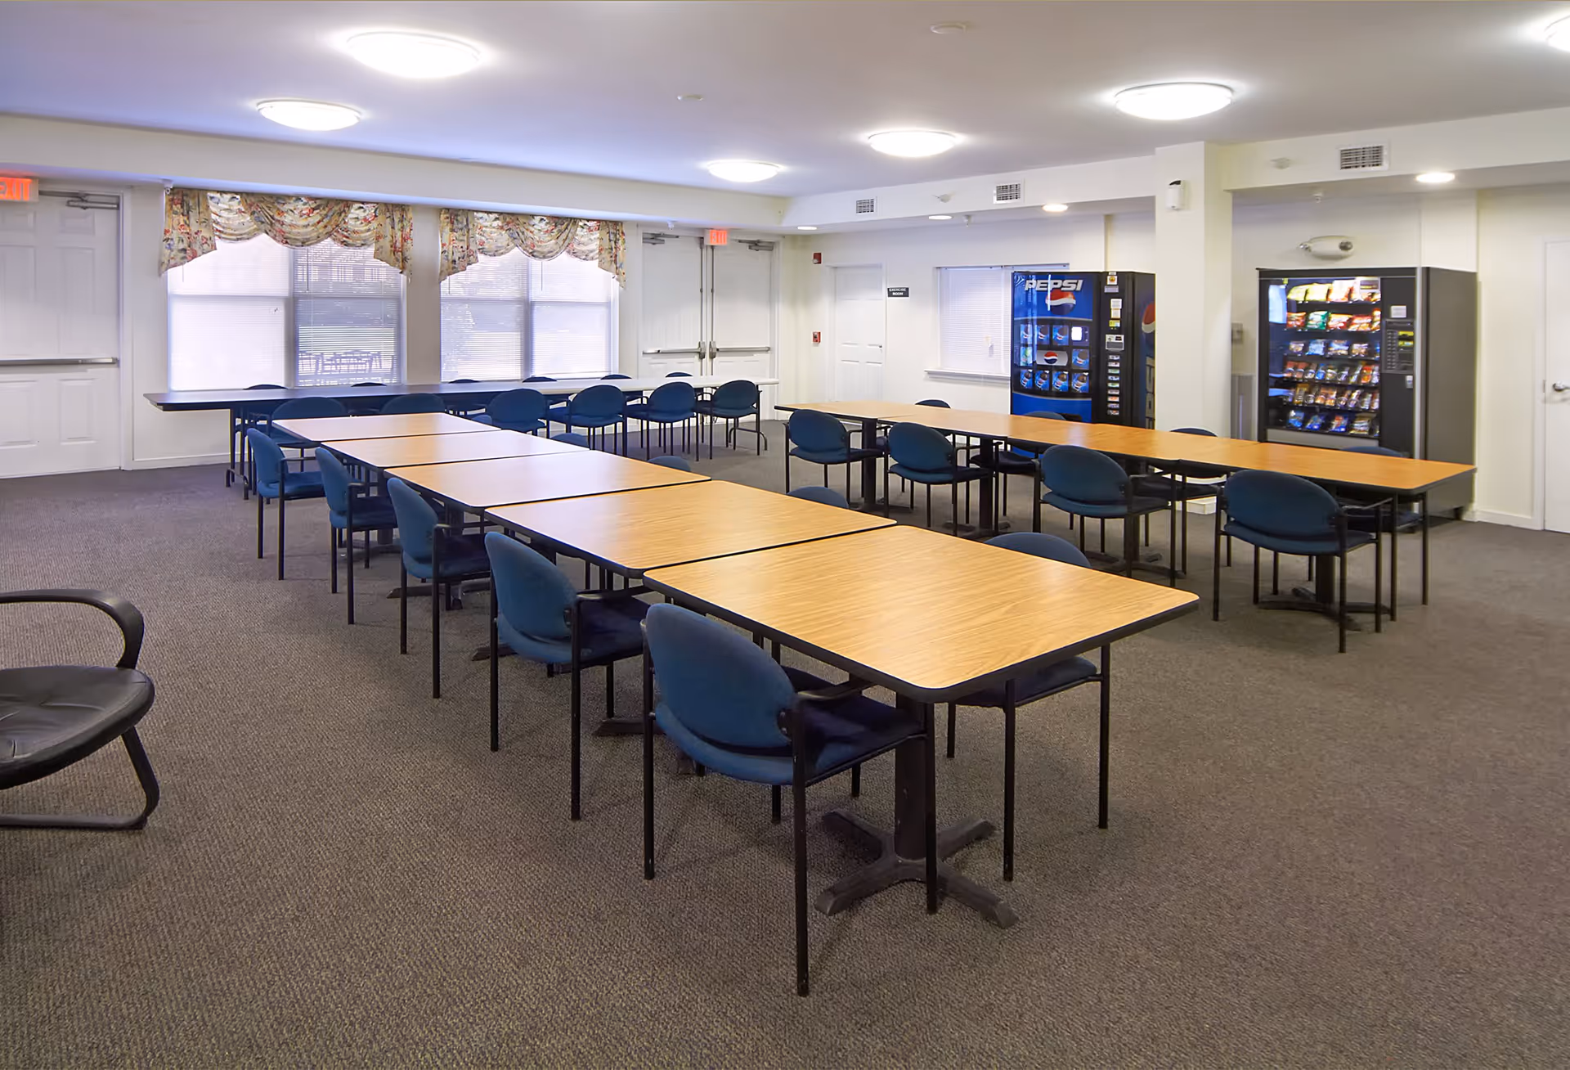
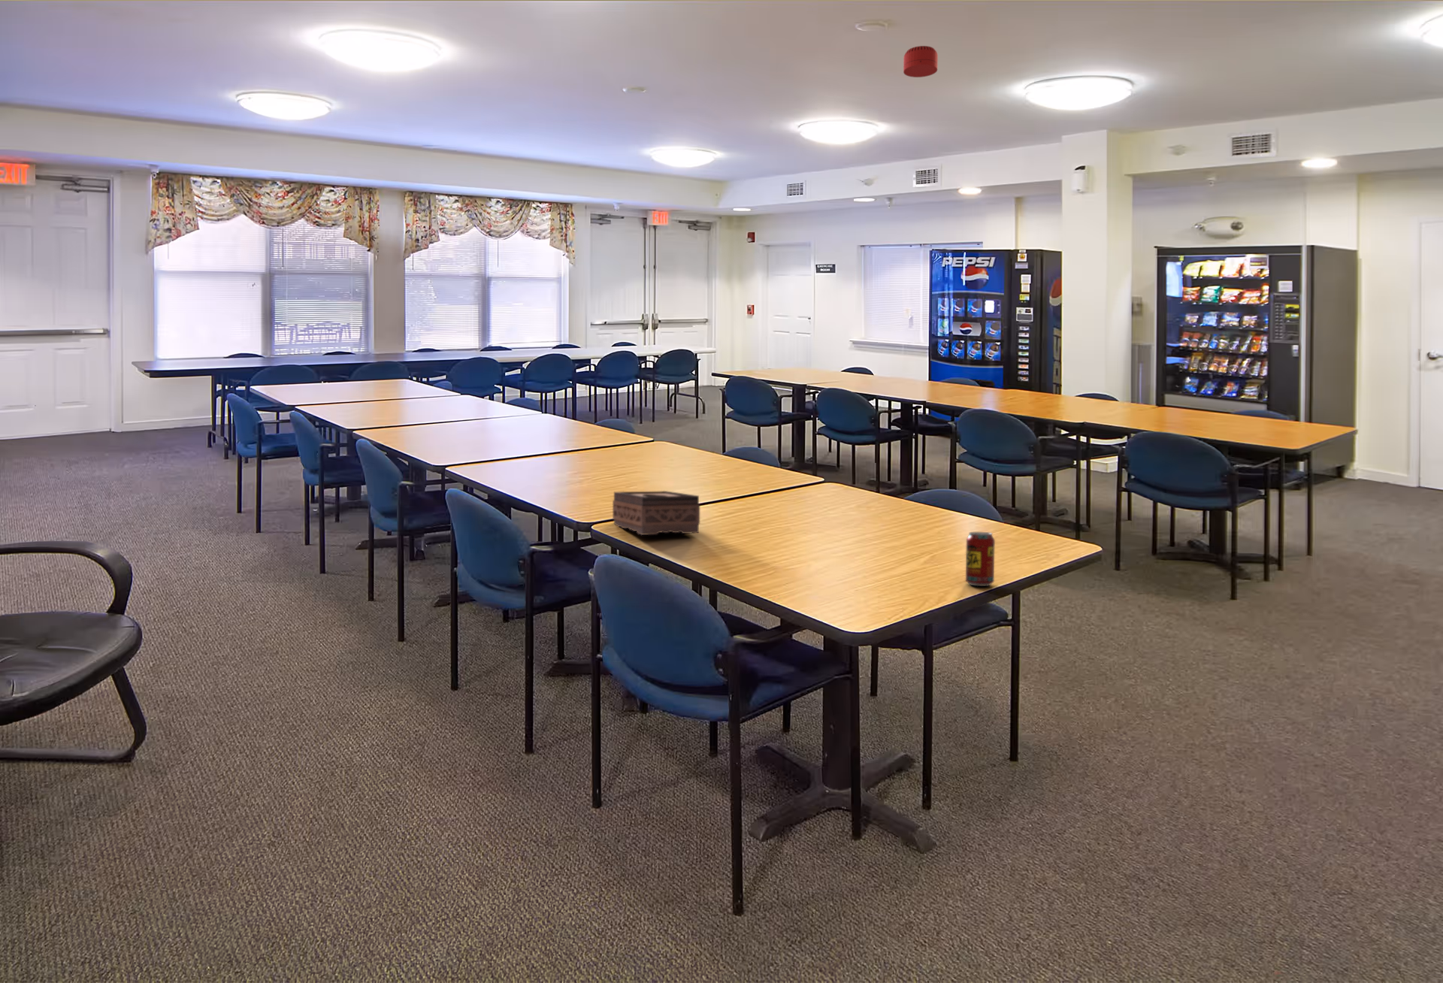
+ tissue box (655, 512)
+ beverage can (980, 558)
+ smoke detector (920, 61)
